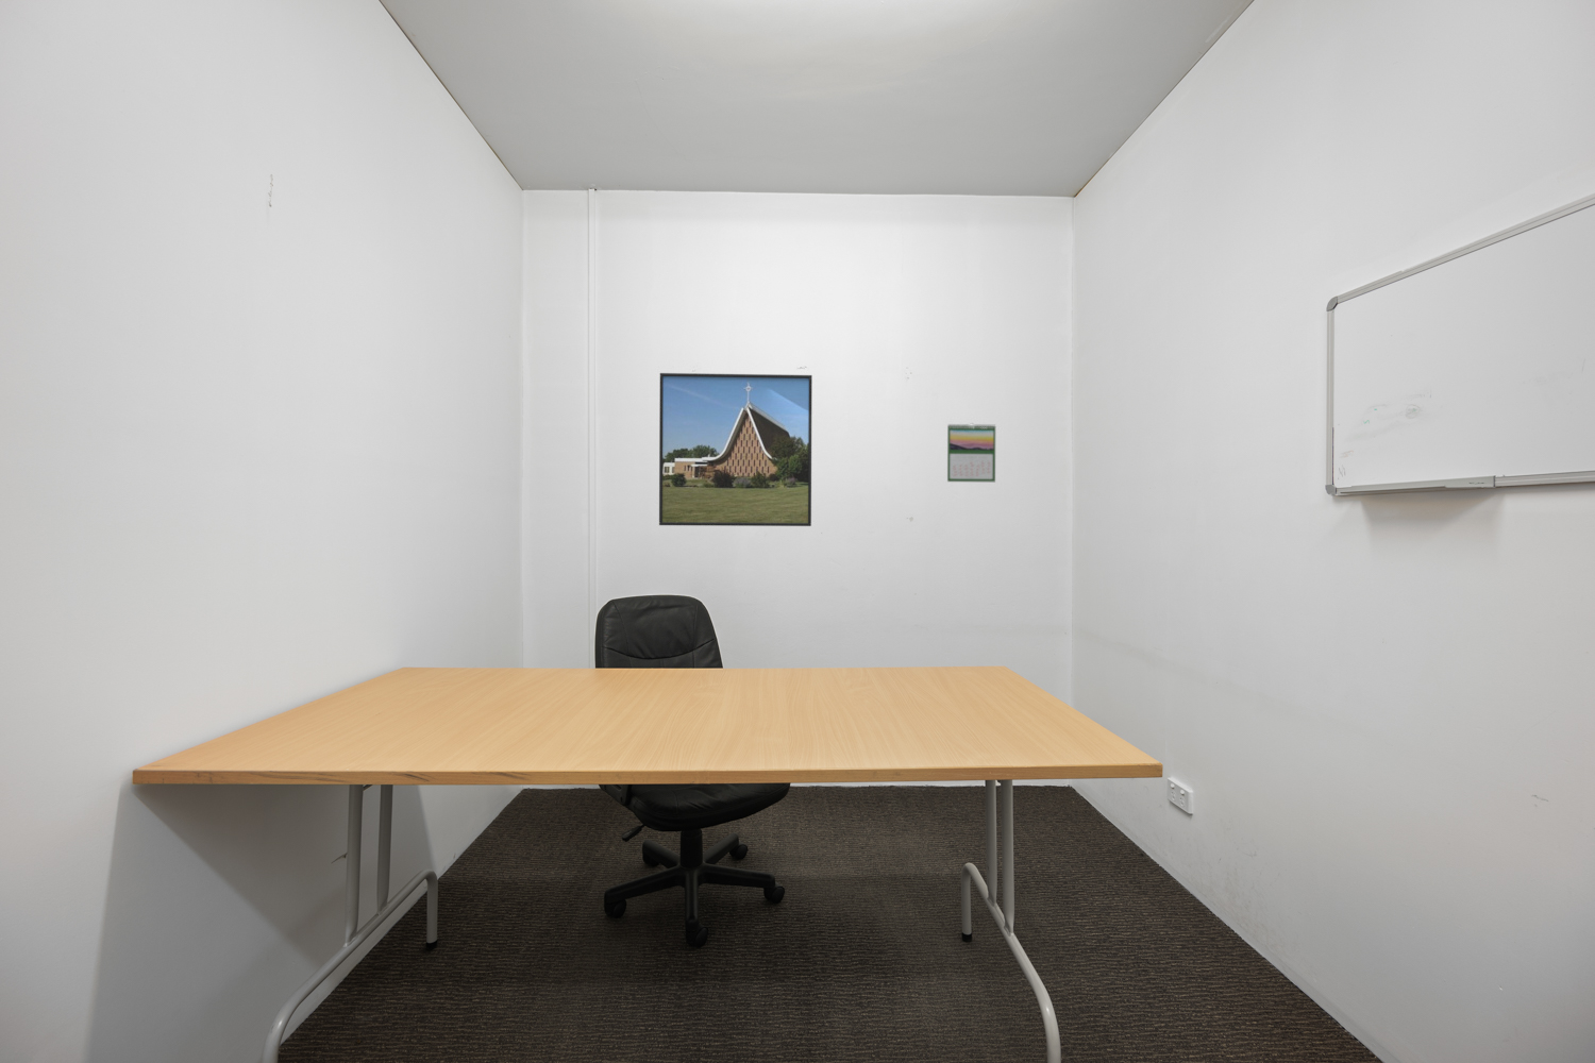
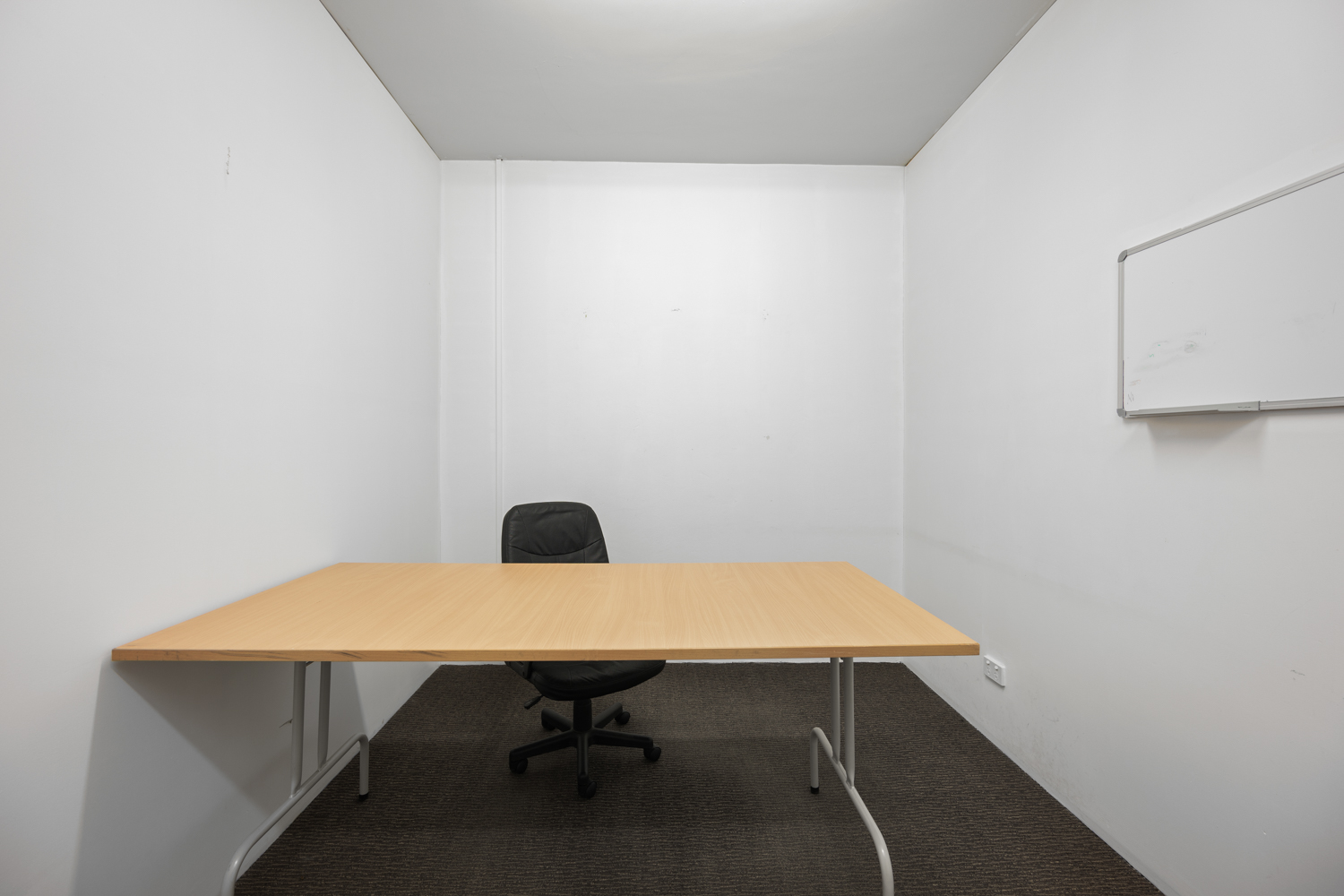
- calendar (971, 452)
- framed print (736, 450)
